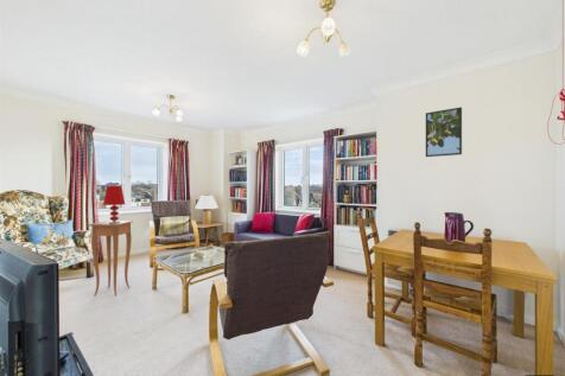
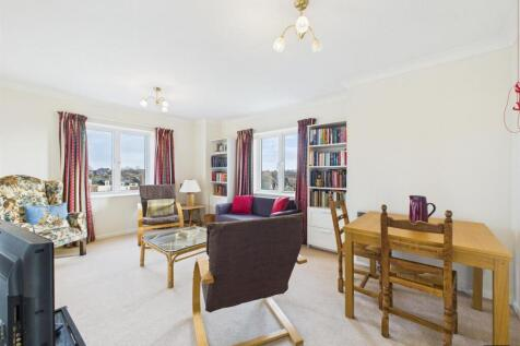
- table lamp (114, 204)
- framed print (443, 133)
- side table (113, 256)
